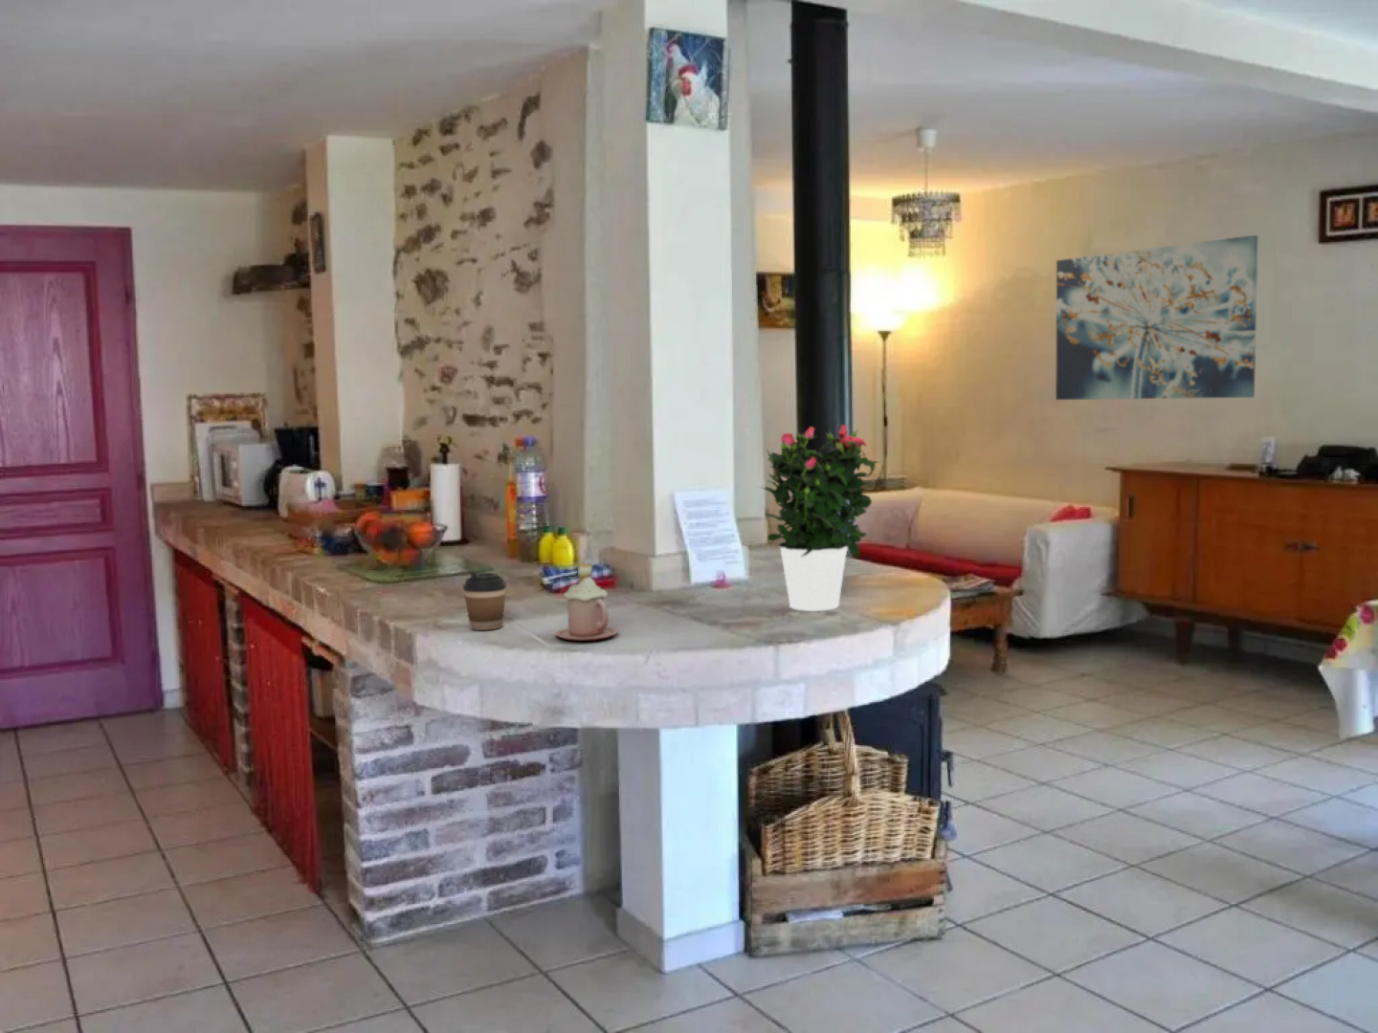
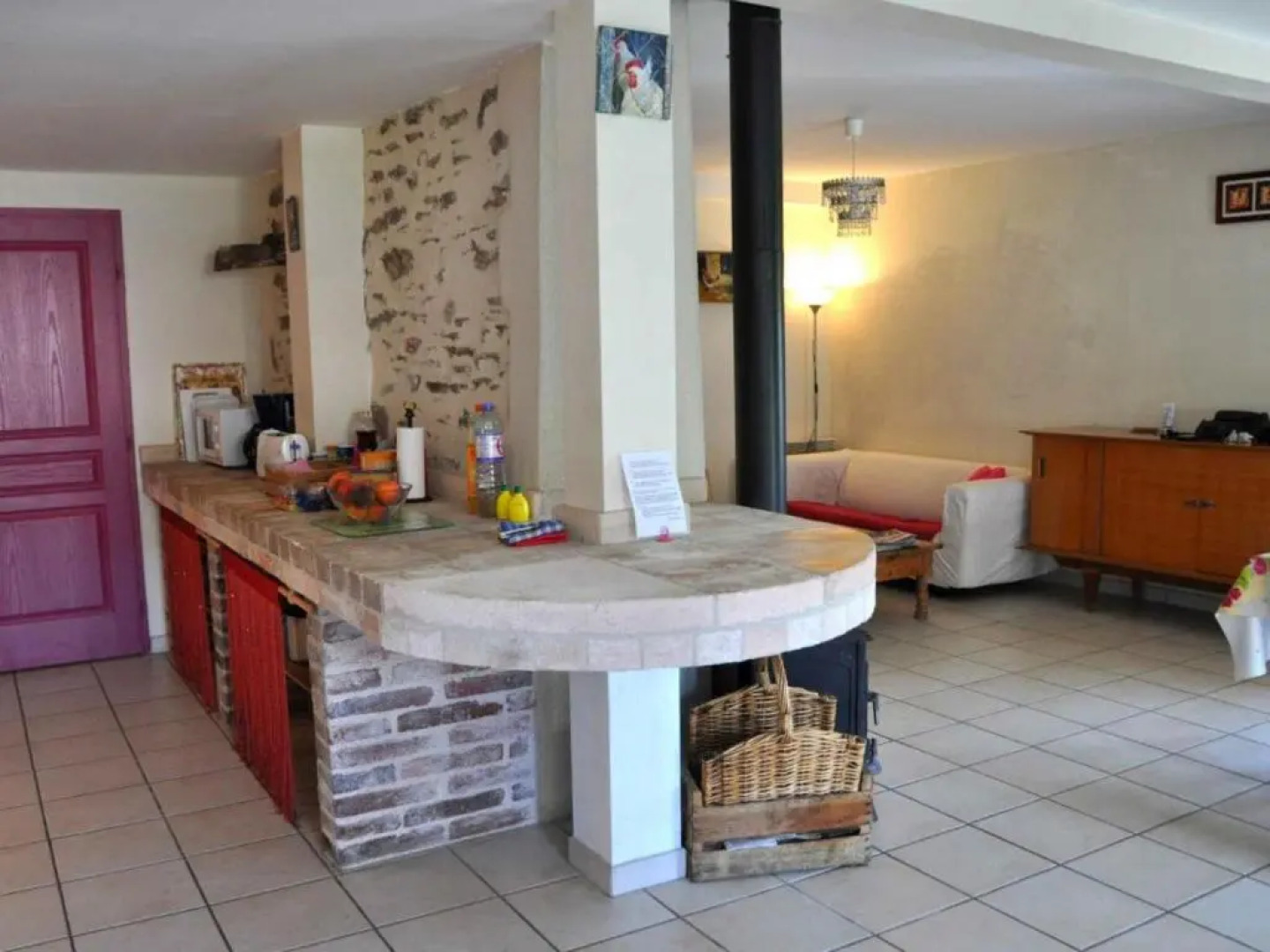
- wall art (1148, 324)
- mug (586, 600)
- potted flower (815, 516)
- coffee cup (485, 599)
